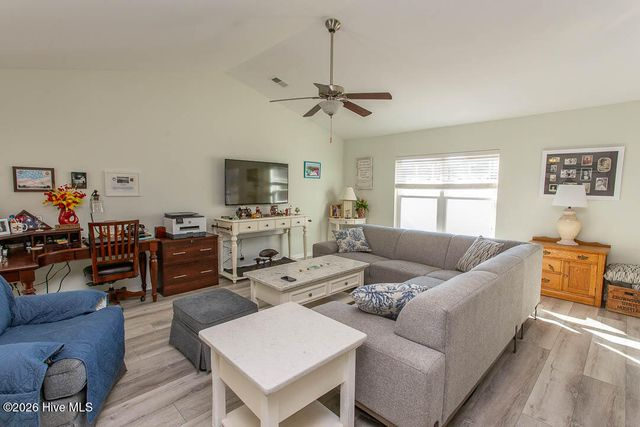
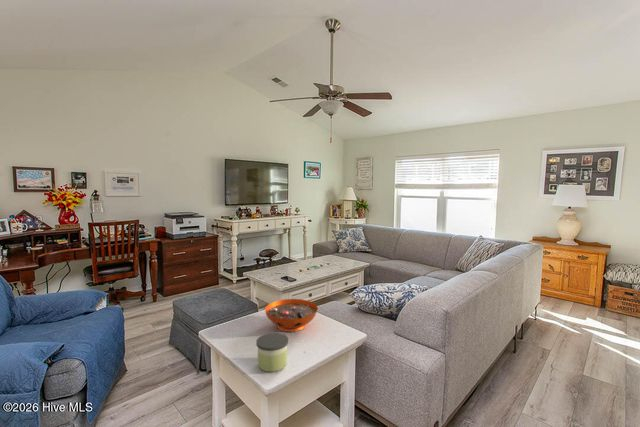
+ decorative bowl (291, 316)
+ candle (272, 352)
